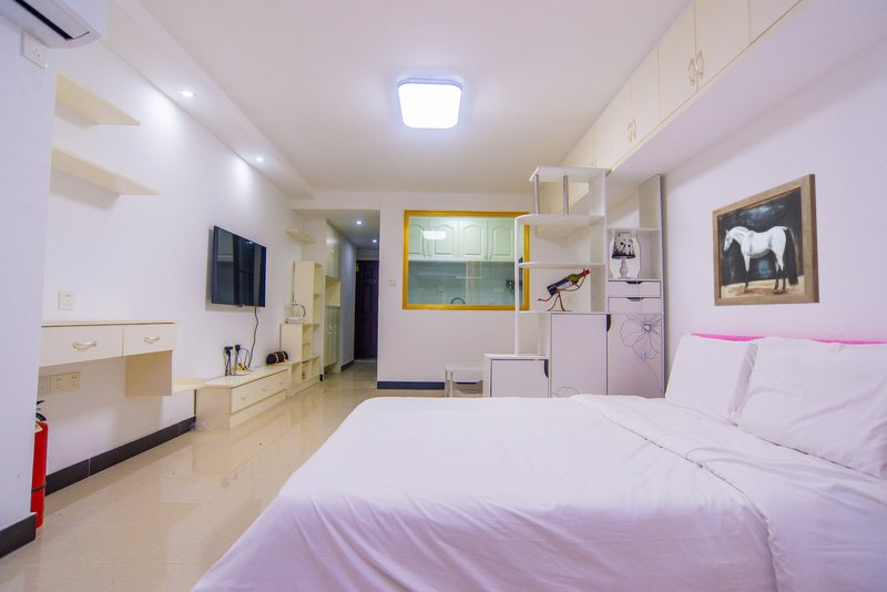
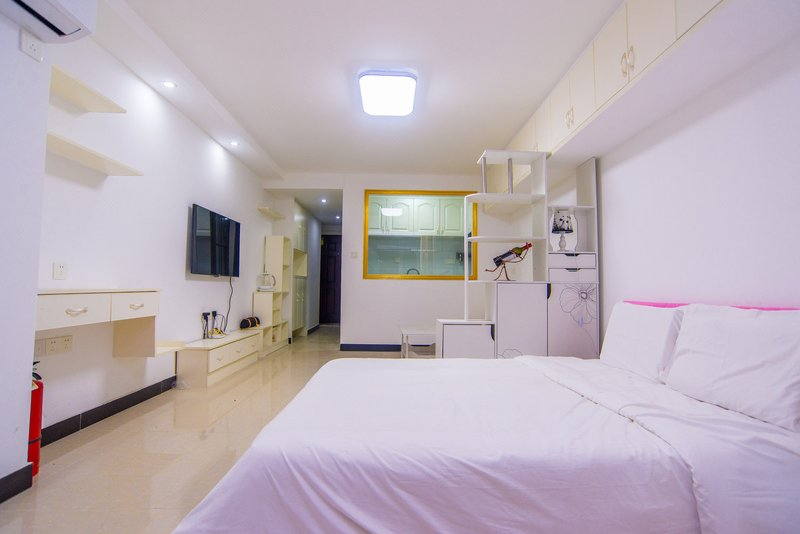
- wall art (756, 249)
